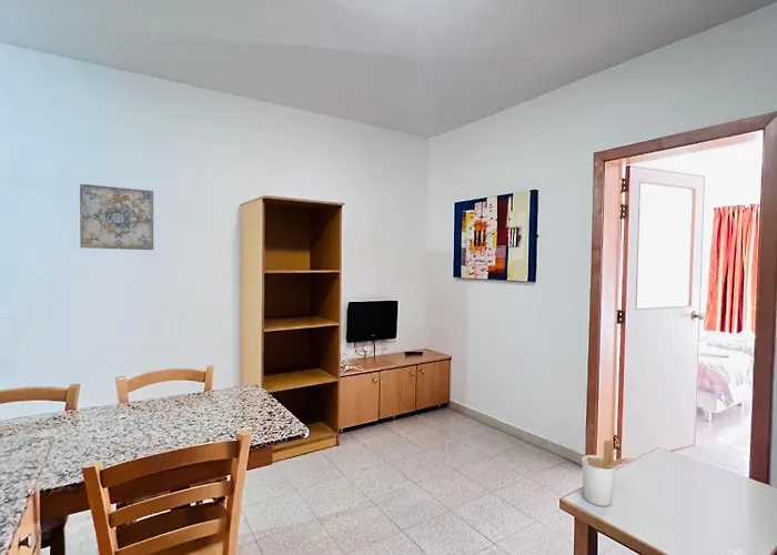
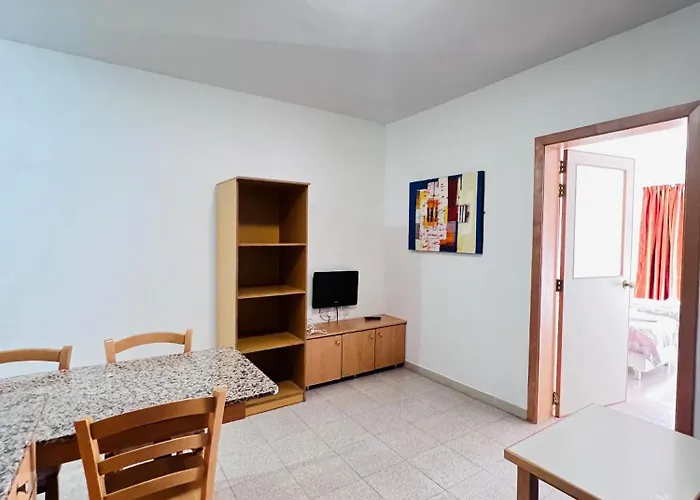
- utensil holder (606, 474)
- wall art (118, 218)
